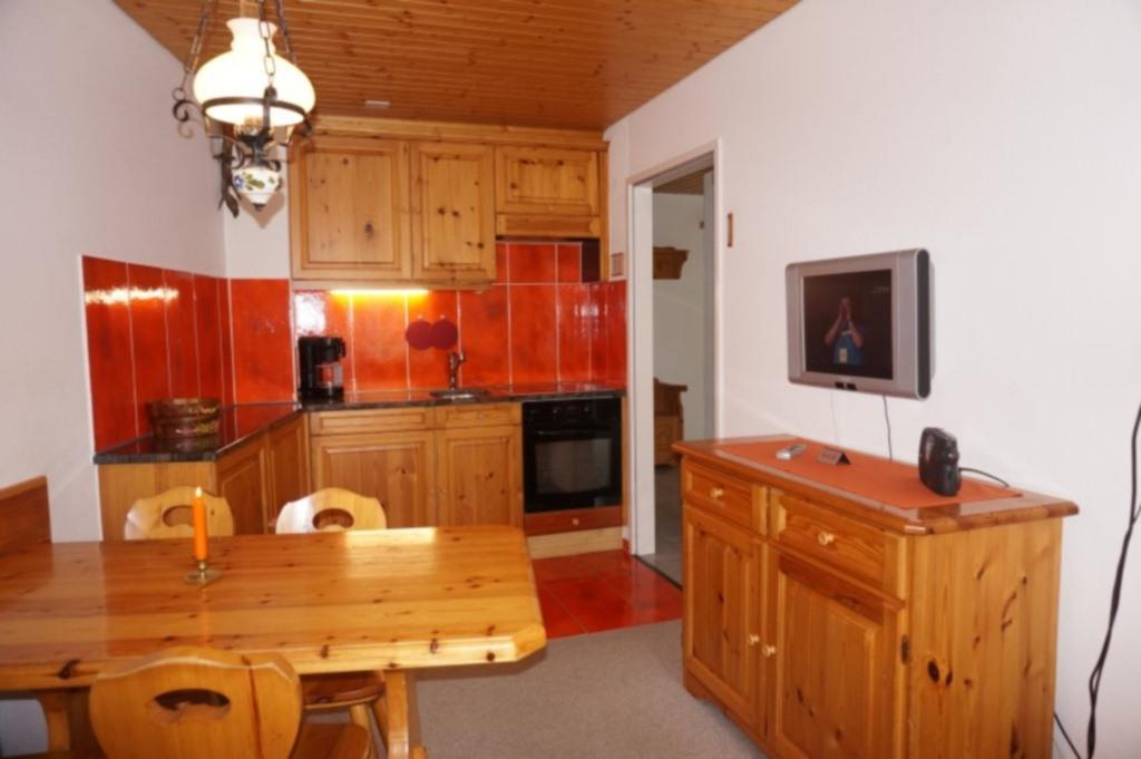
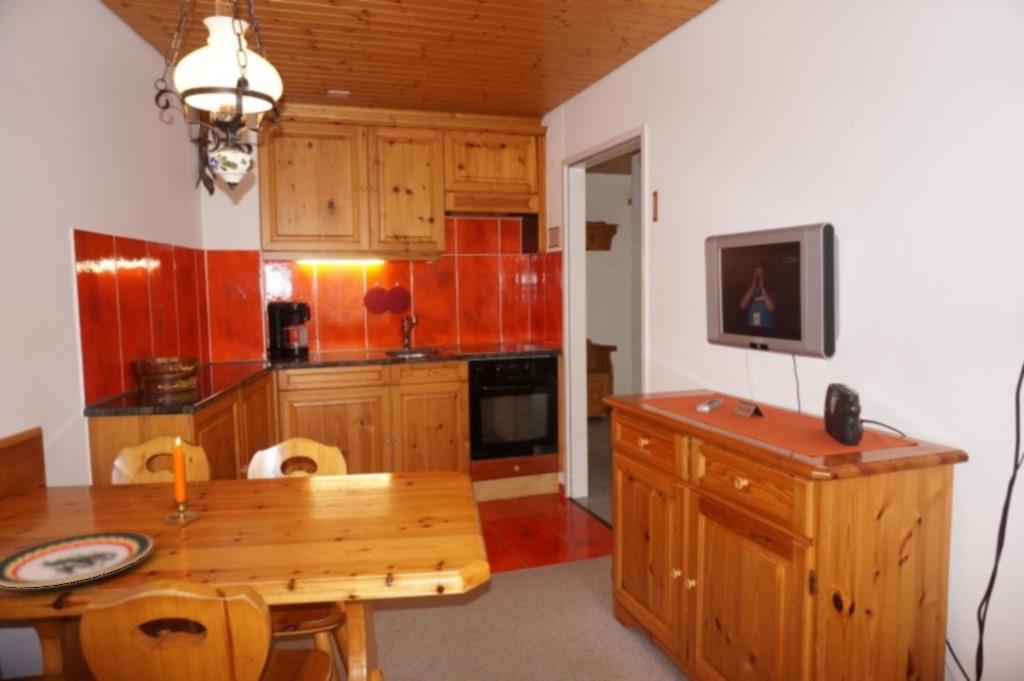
+ plate (75, 561)
